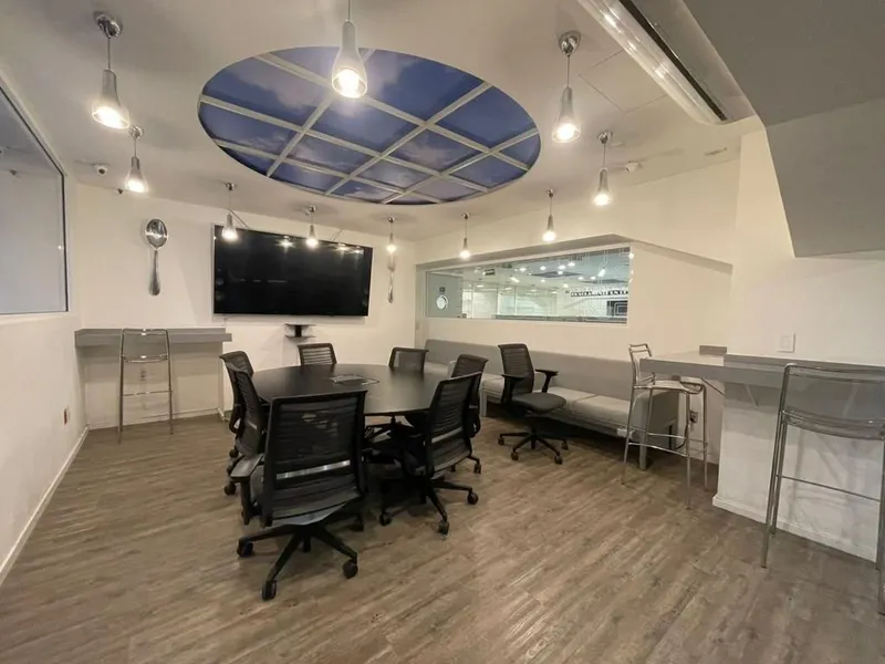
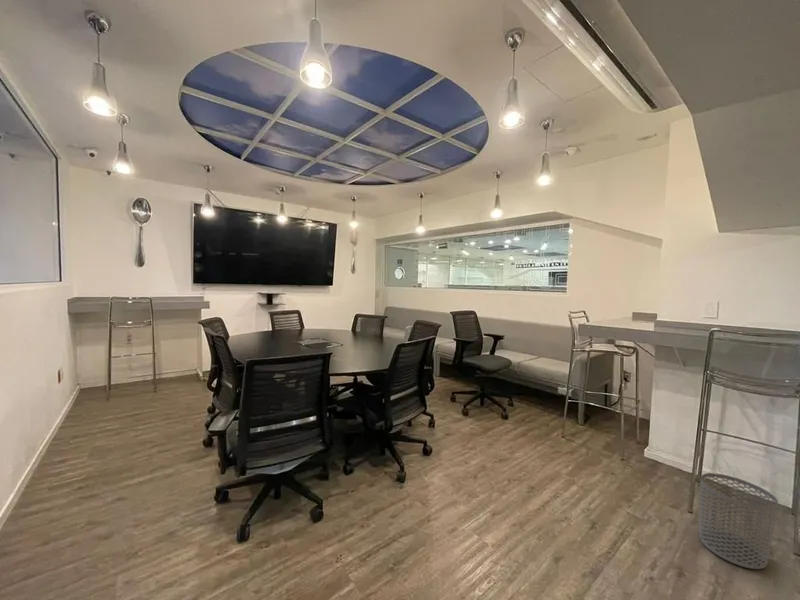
+ waste bin (734, 519)
